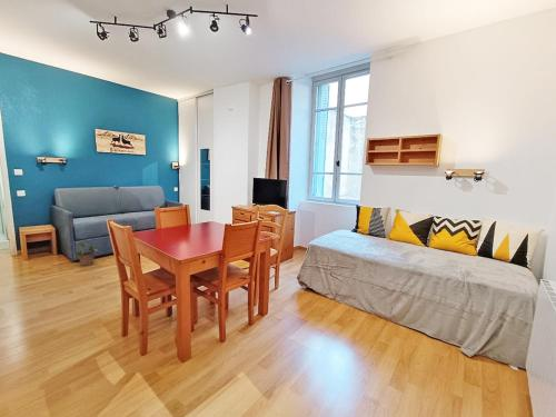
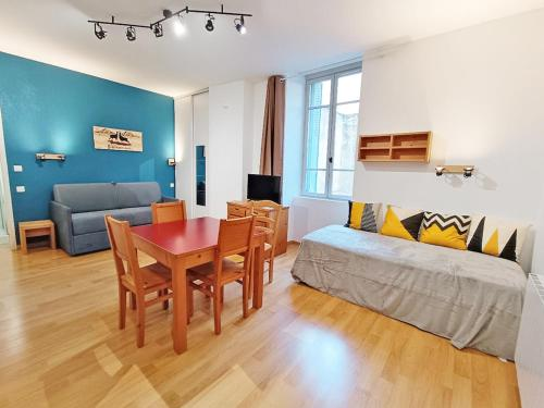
- potted plant (85, 252)
